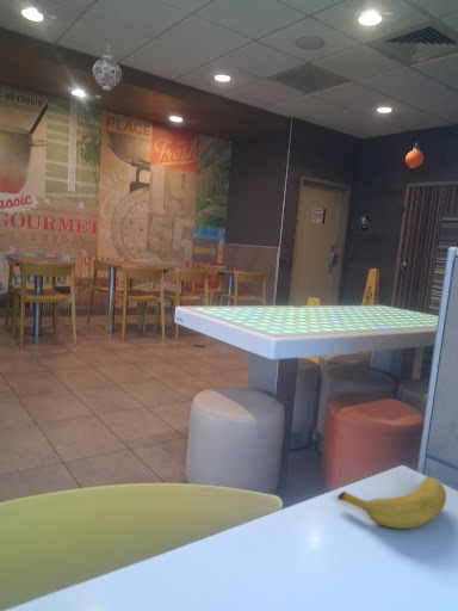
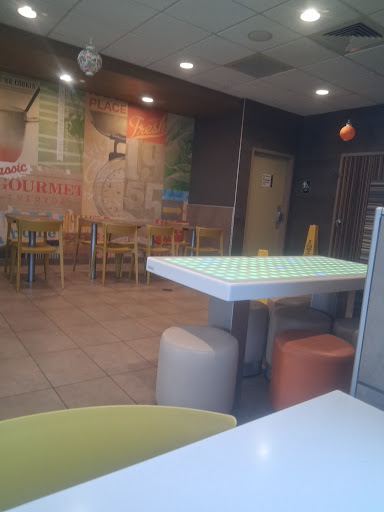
- banana (402, 496)
